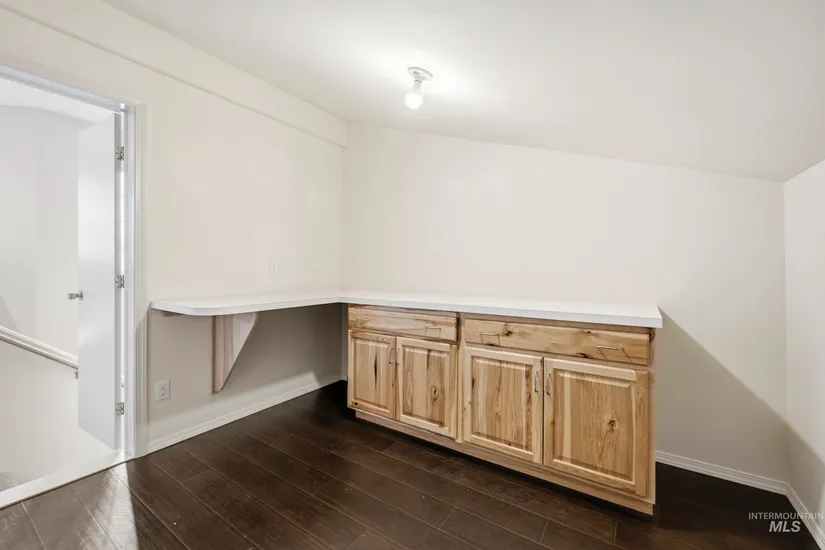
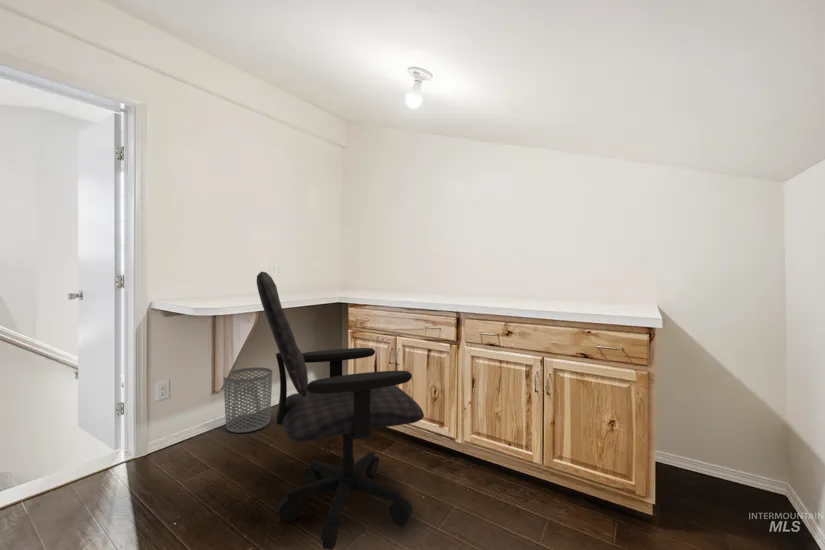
+ office chair (339, 388)
+ waste bin (248, 399)
